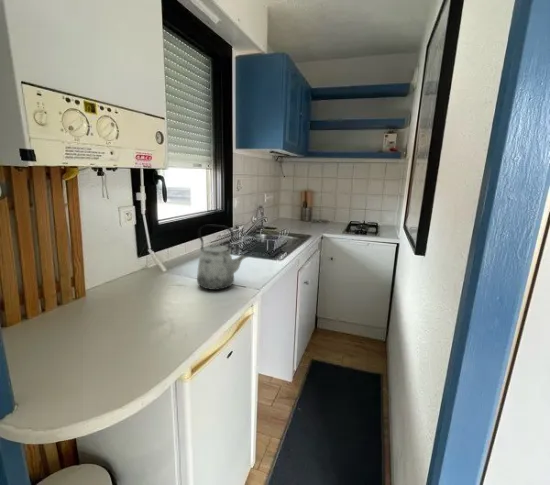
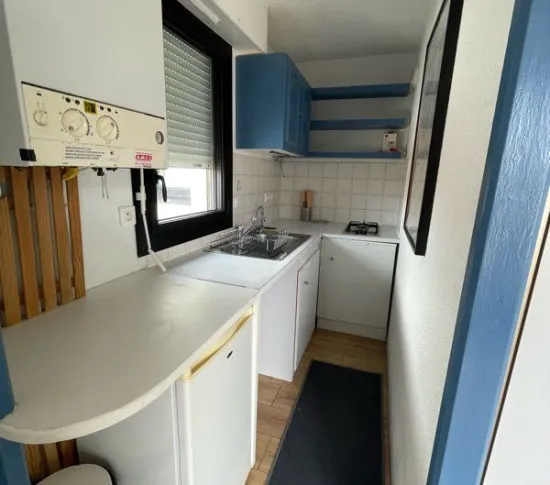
- kettle (222, 256)
